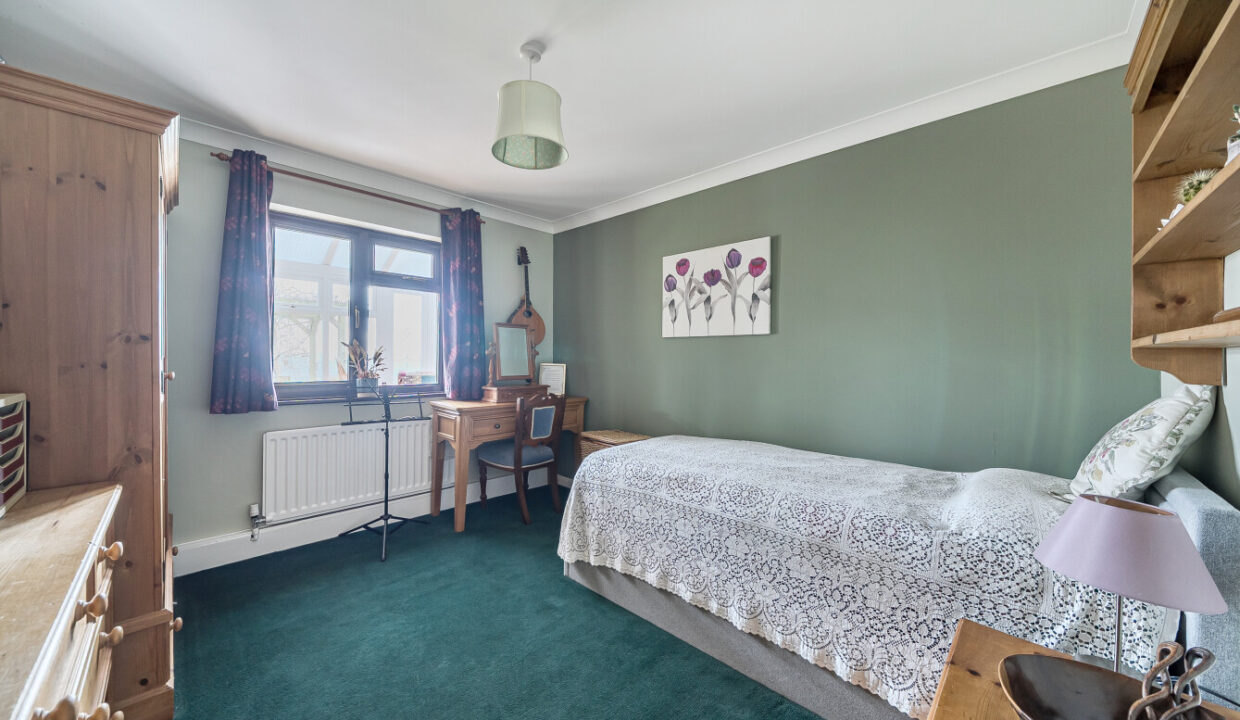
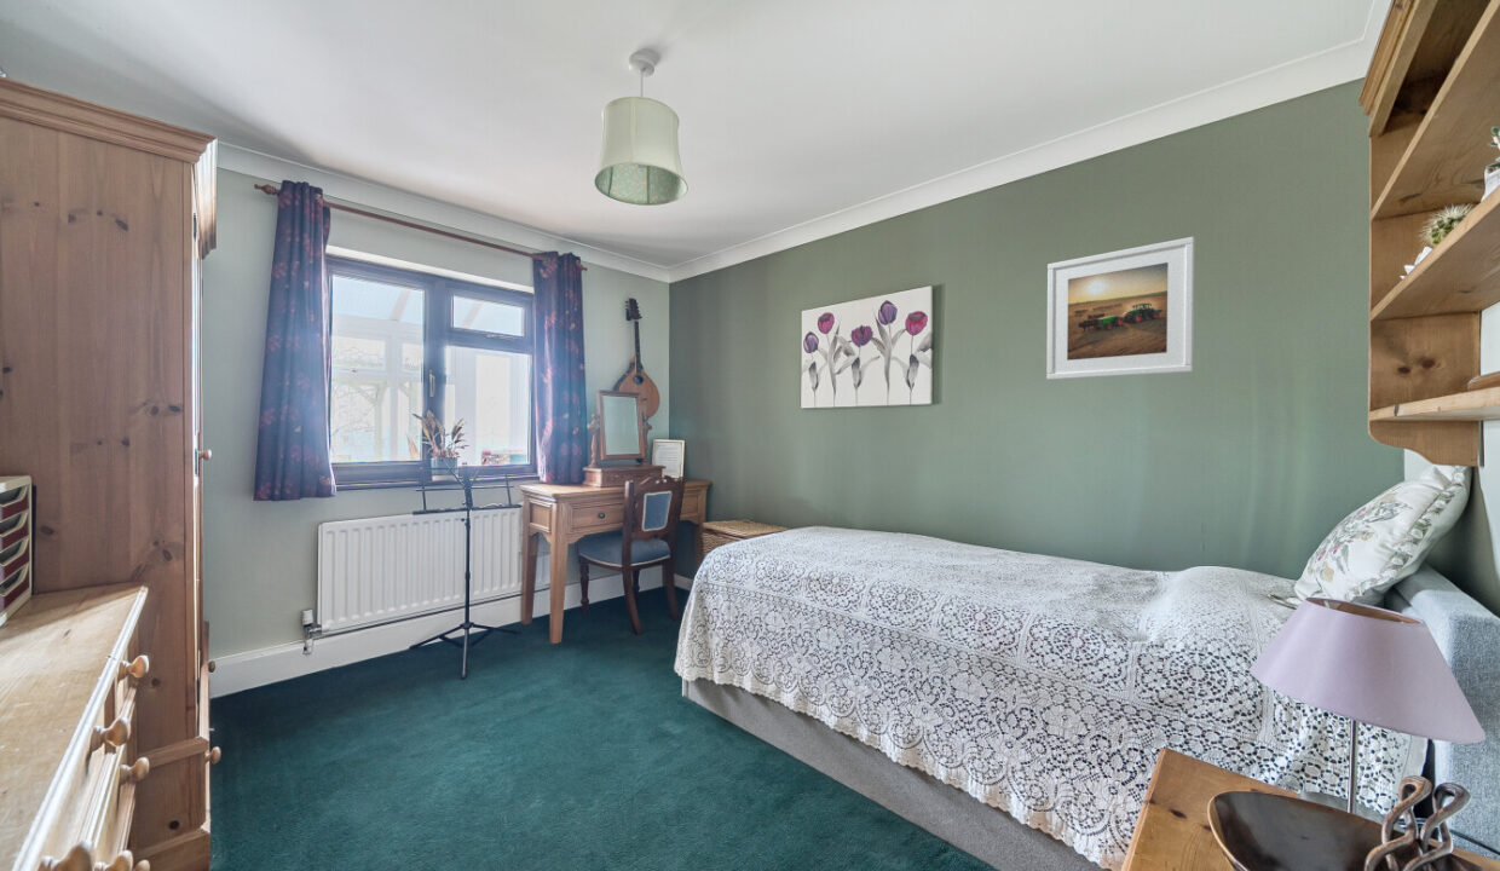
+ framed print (1114, 313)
